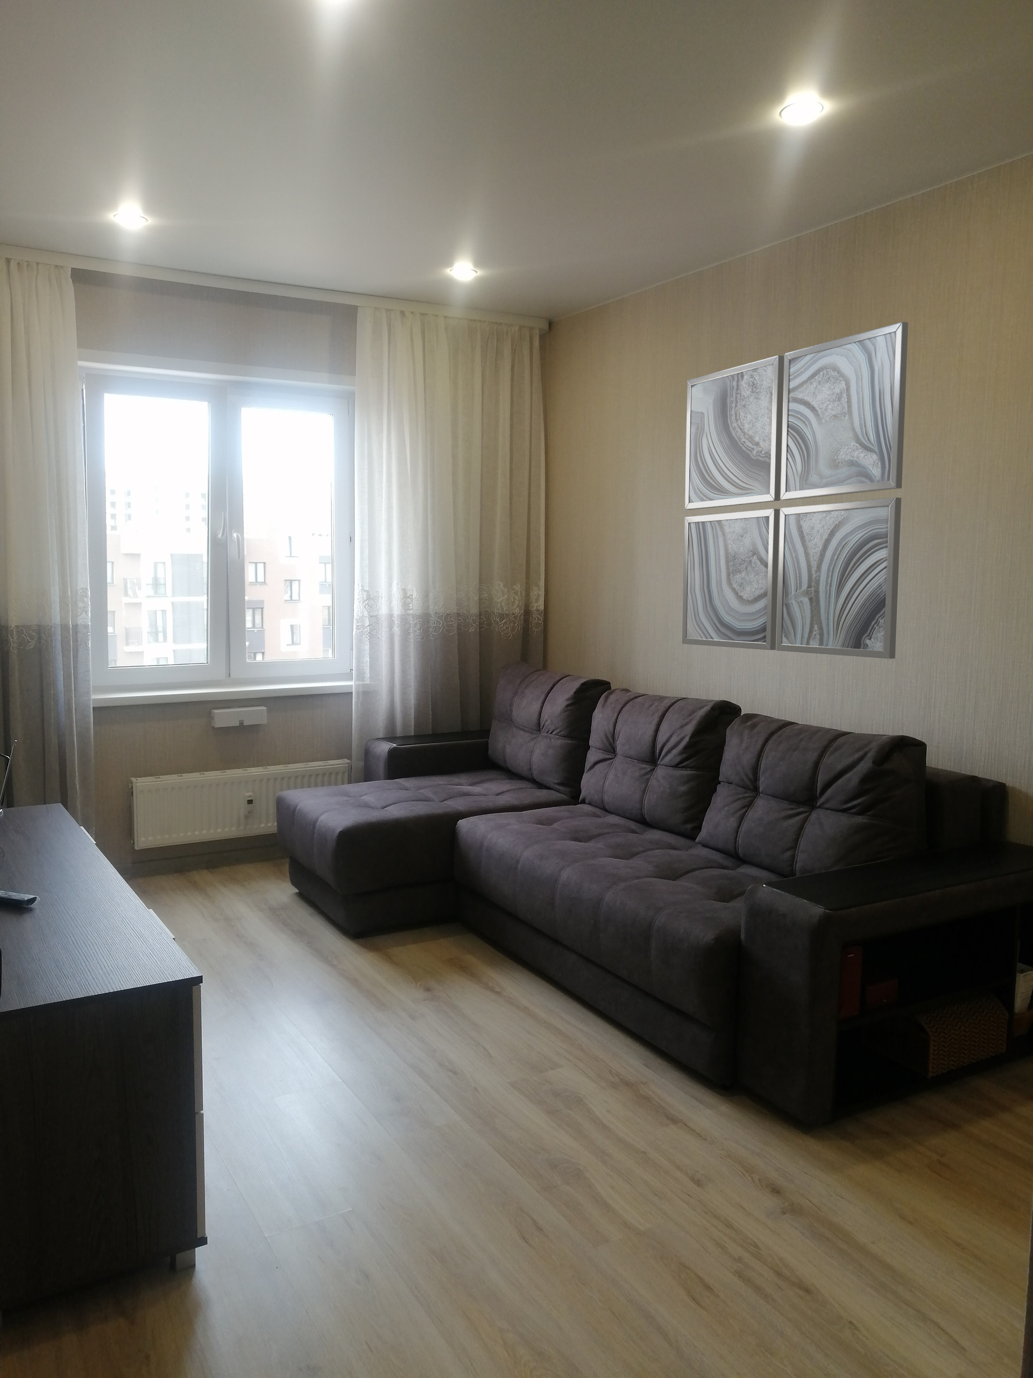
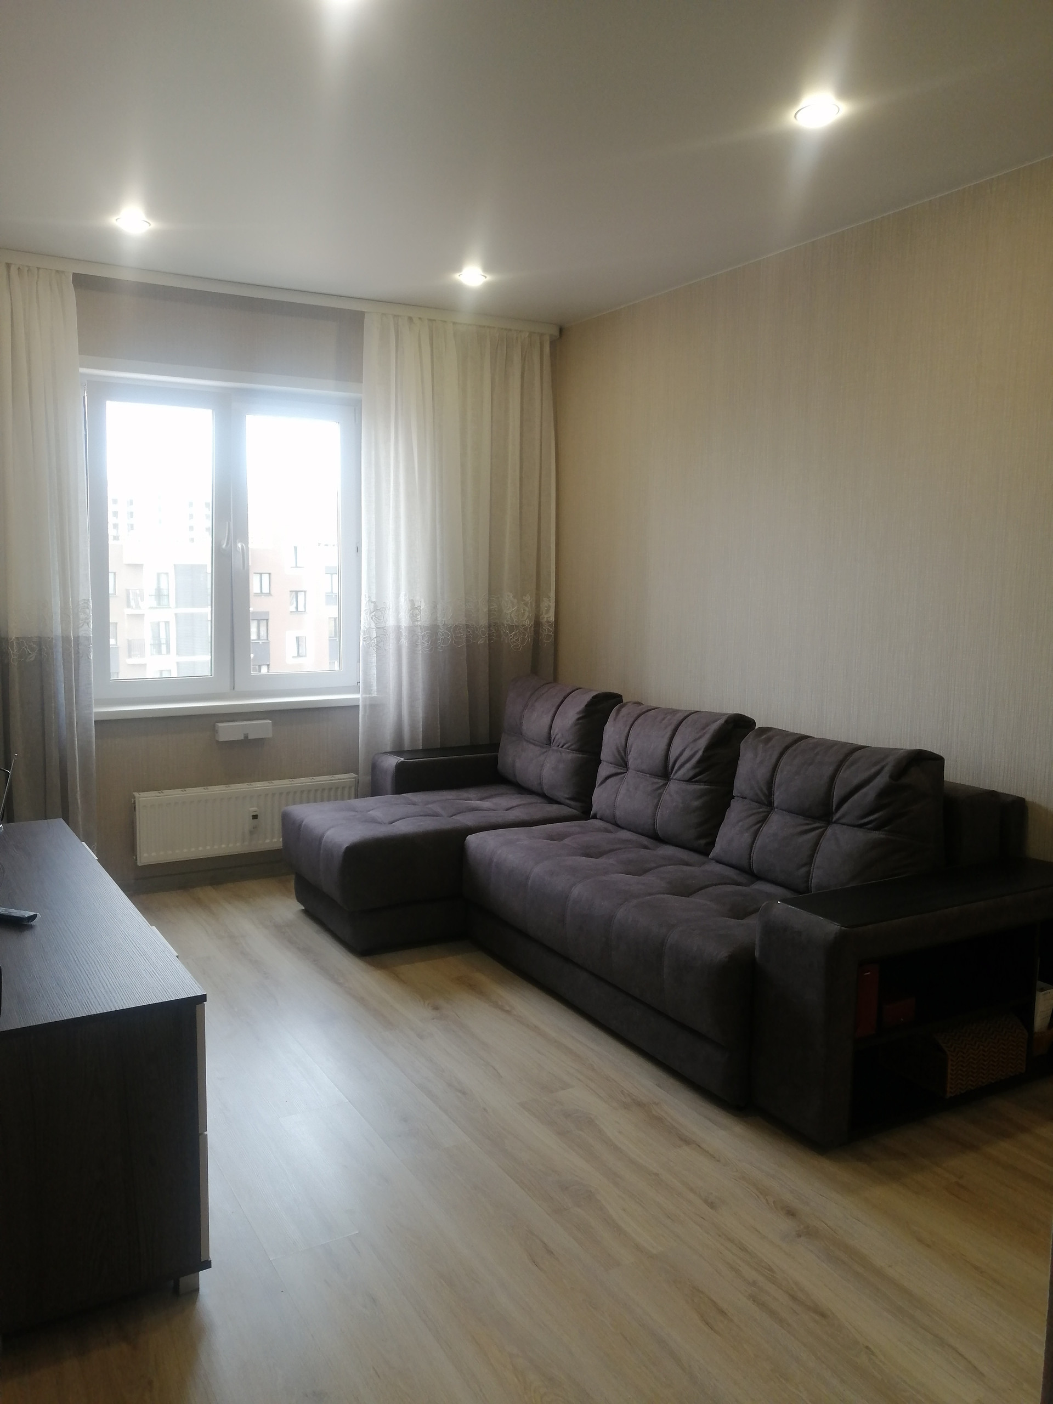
- wall art (778, 500)
